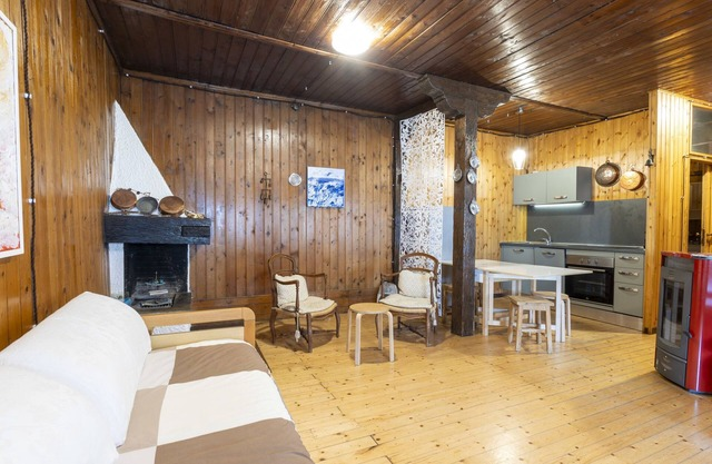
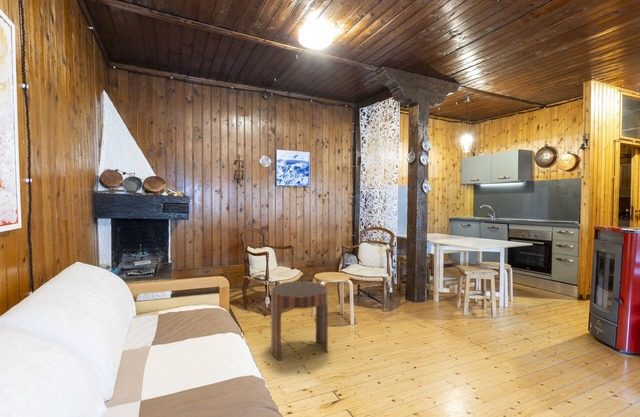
+ side table (299, 307)
